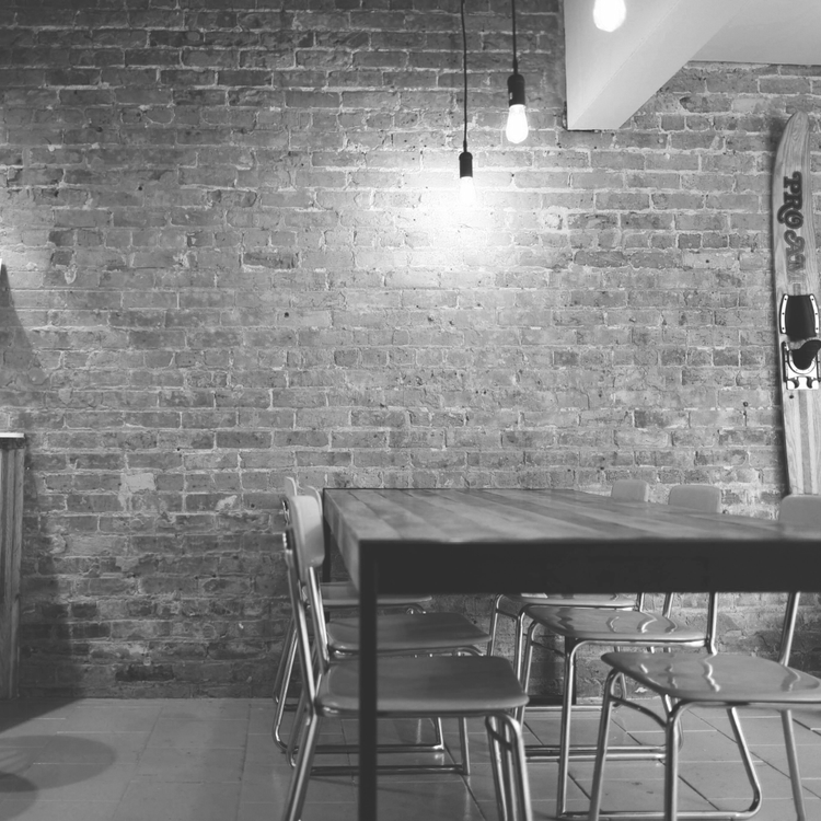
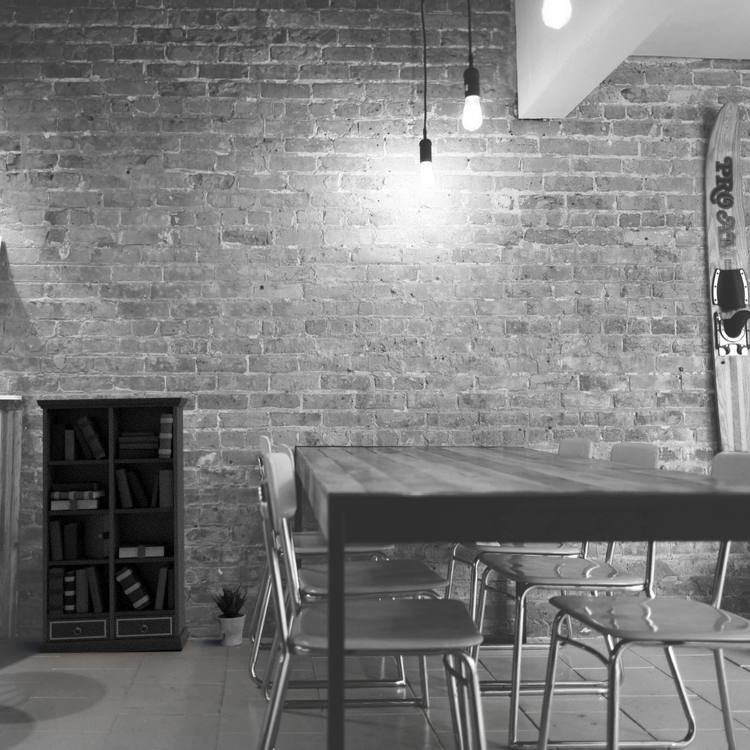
+ bookcase (115, 521)
+ potted plant (229, 612)
